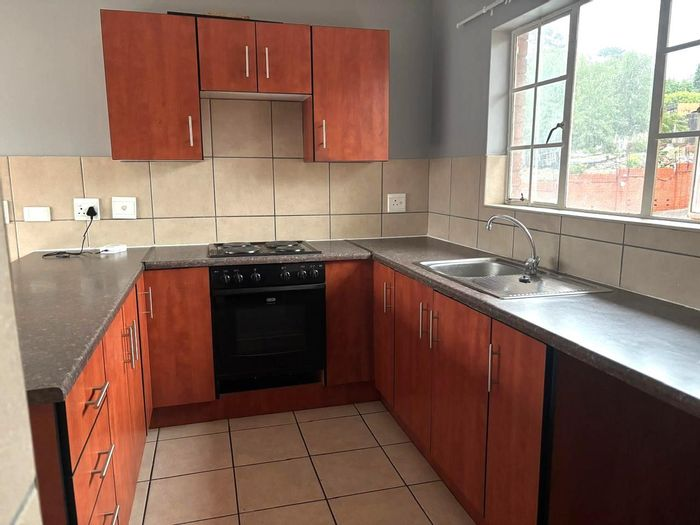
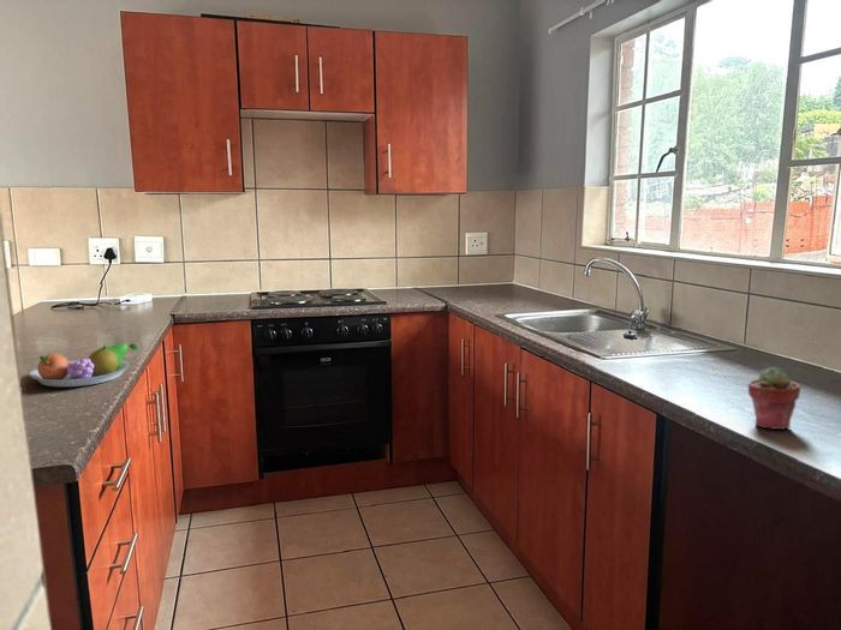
+ potted succulent (773, 396)
+ fruit bowl (84, 360)
